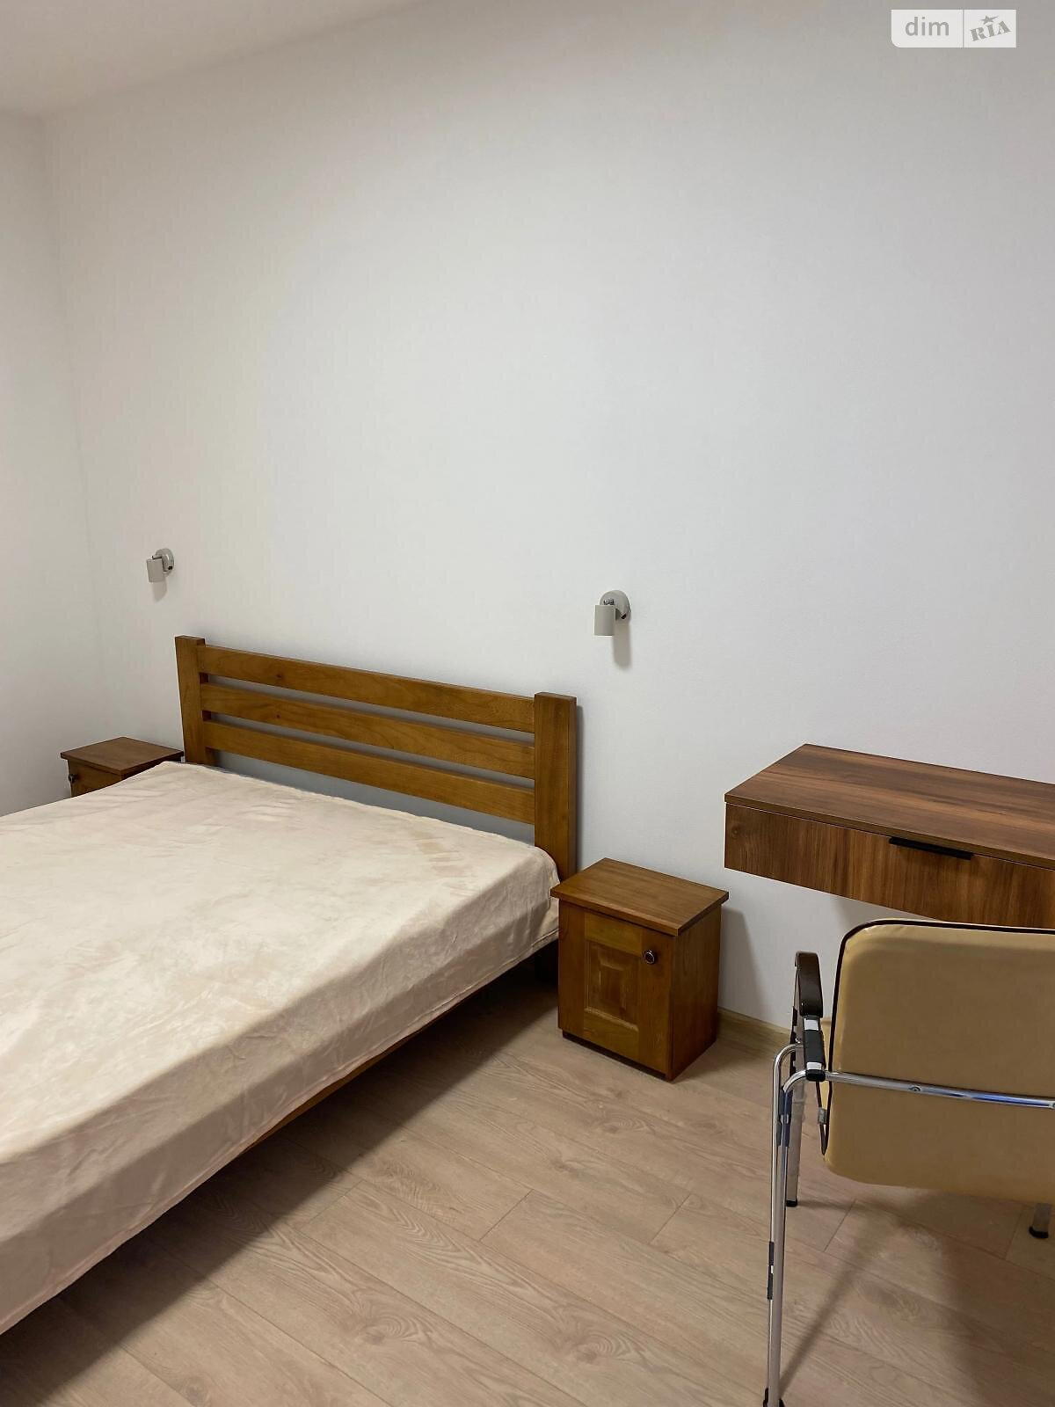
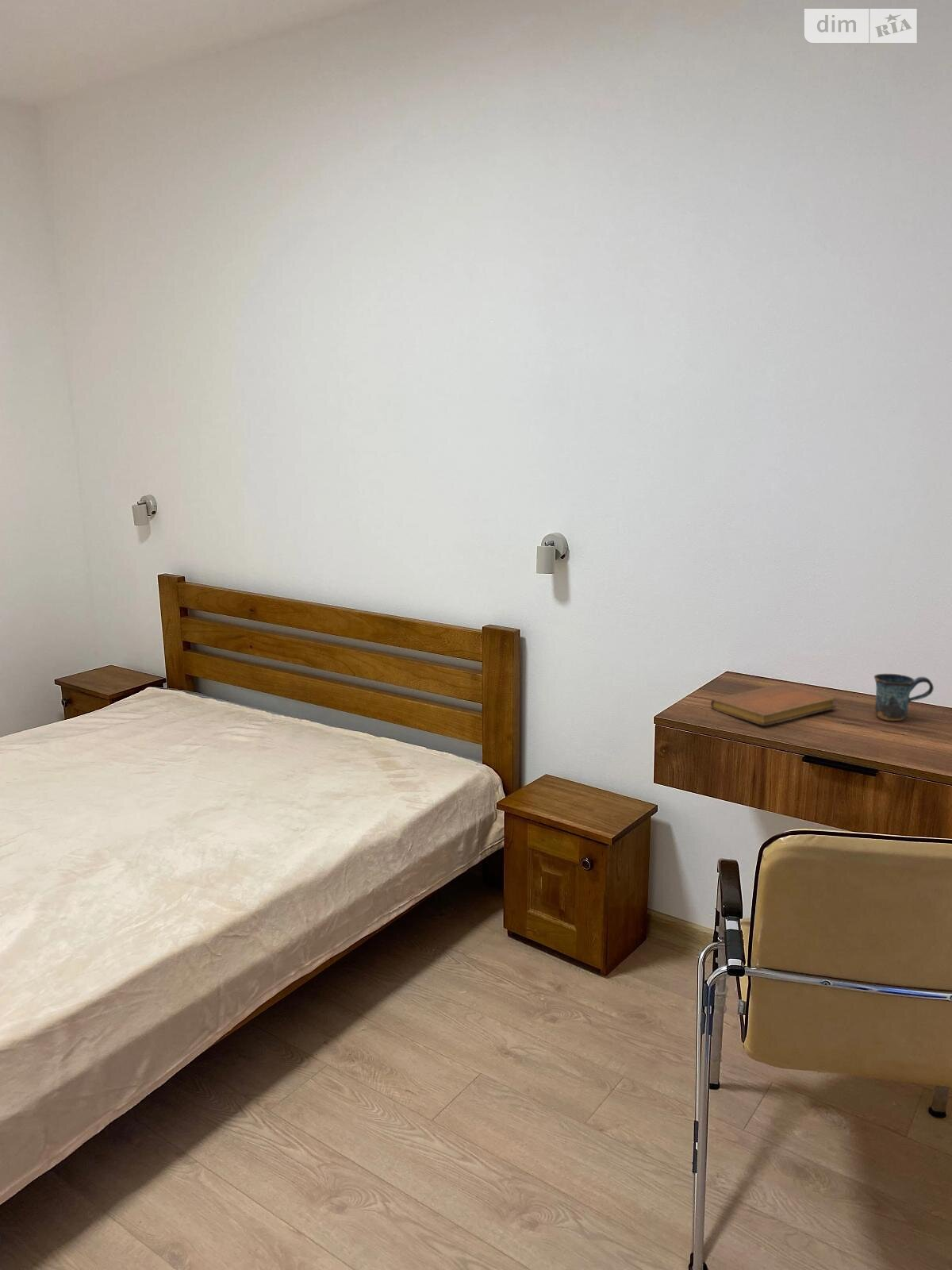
+ mug (900, 698)
+ notebook (773, 702)
